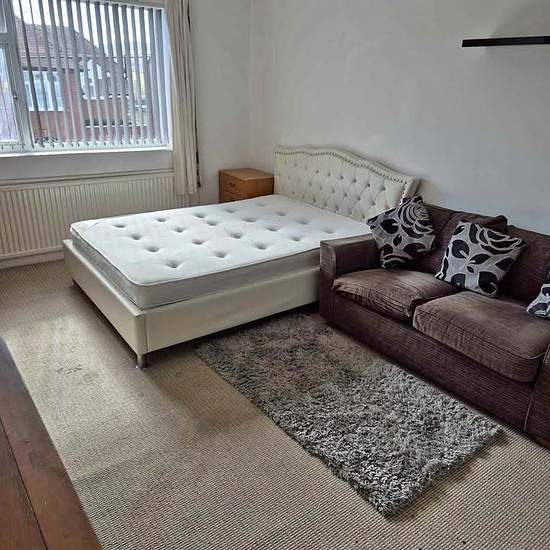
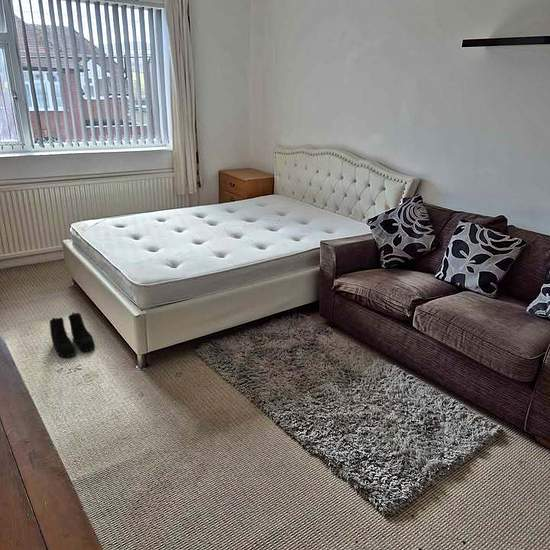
+ boots (71, 331)
